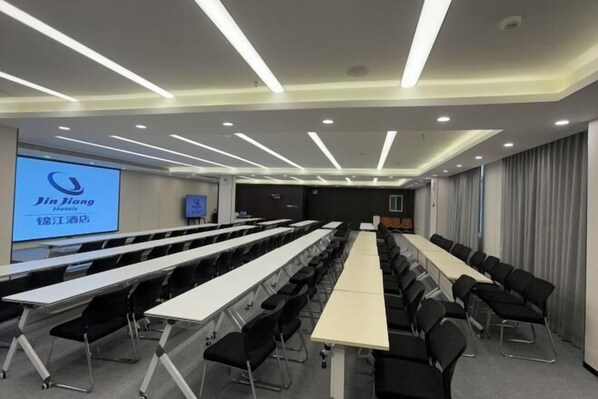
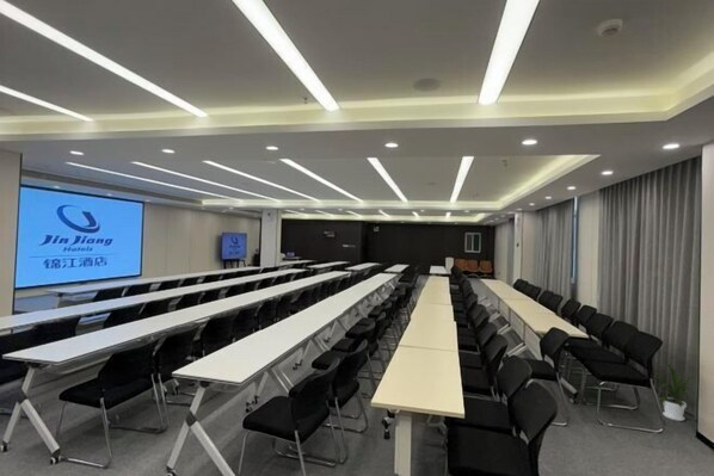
+ house plant (672, 391)
